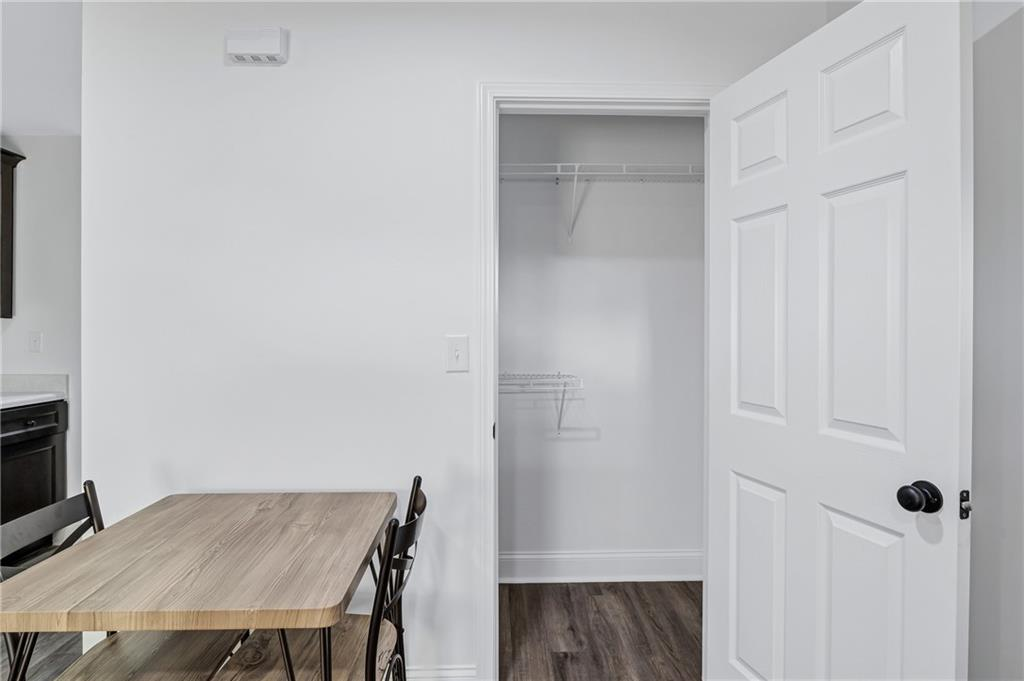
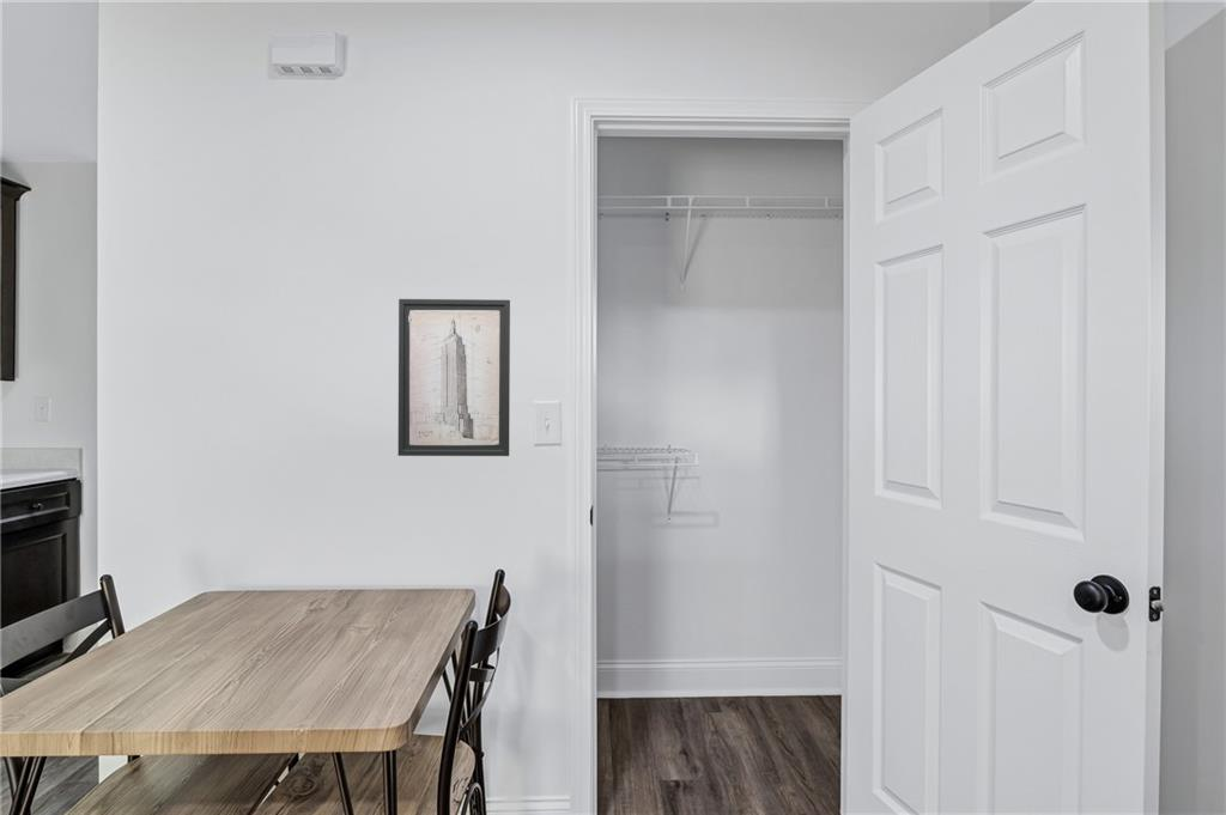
+ wall art (454, 377)
